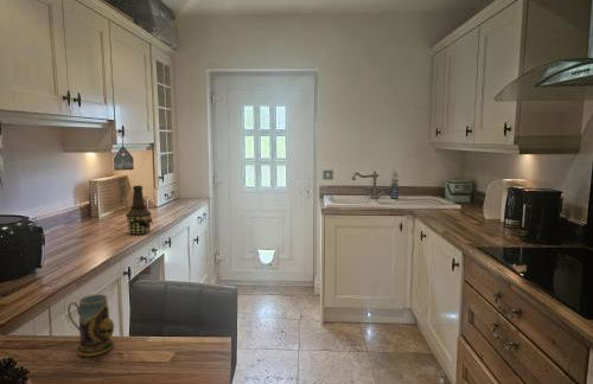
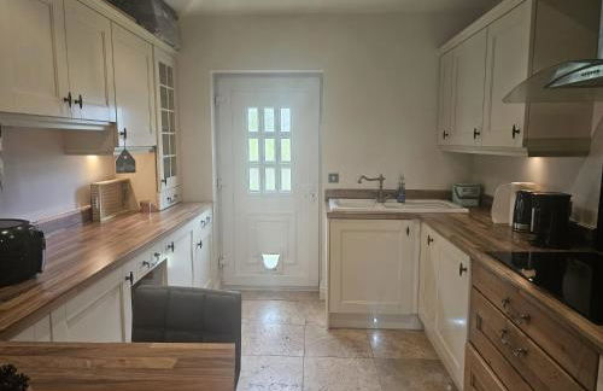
- bottle (139, 209)
- mug (90, 322)
